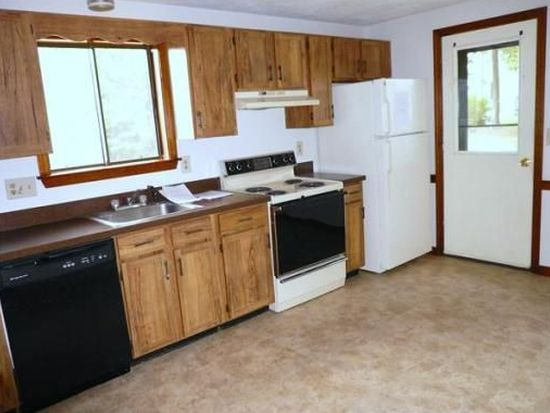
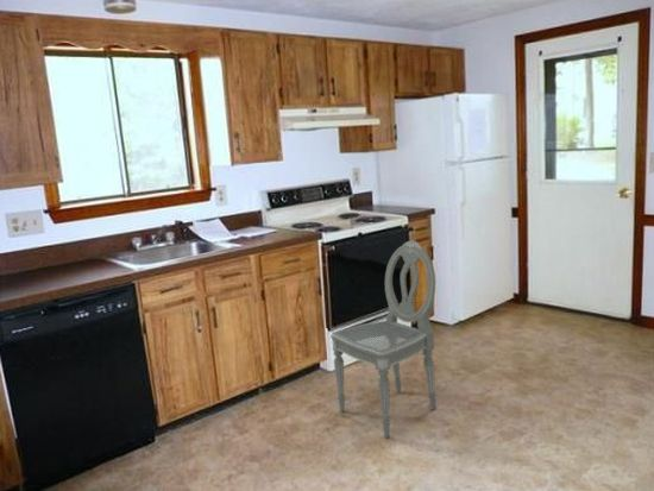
+ dining chair (385, 331)
